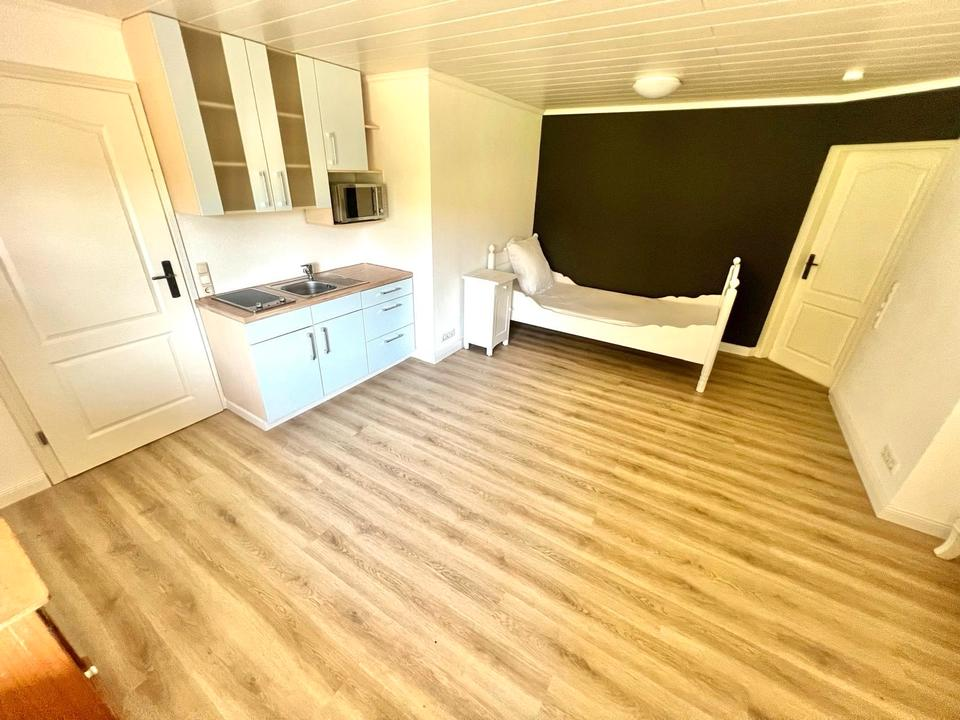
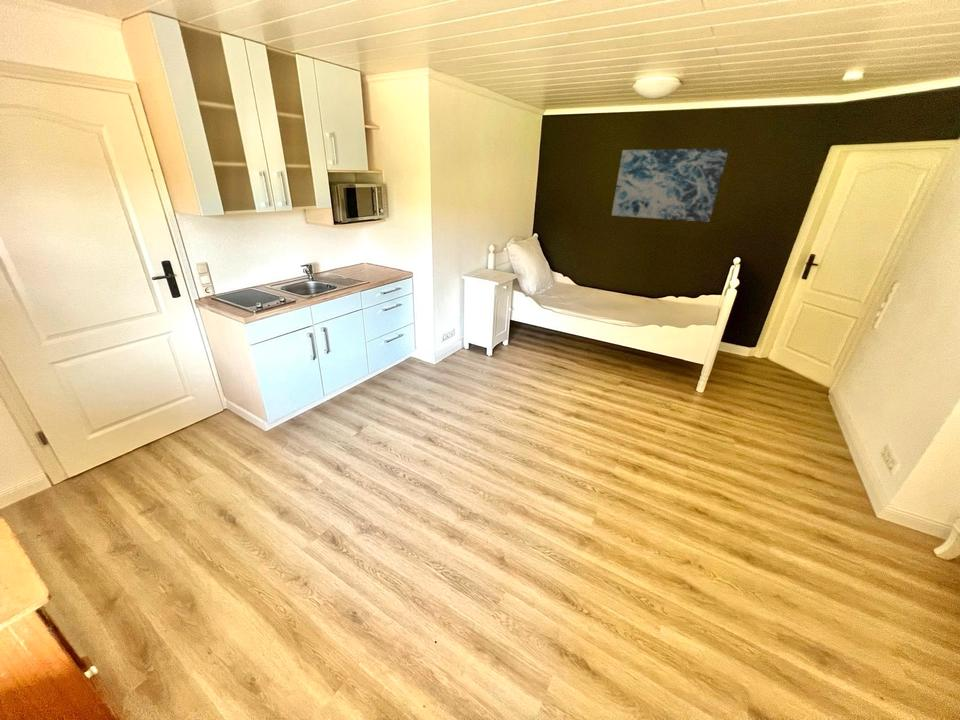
+ wall art (665, 185)
